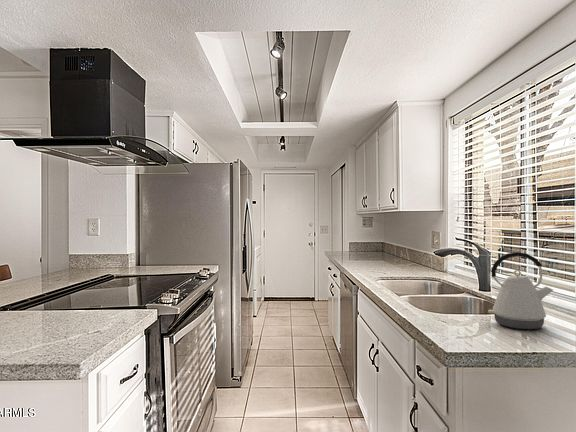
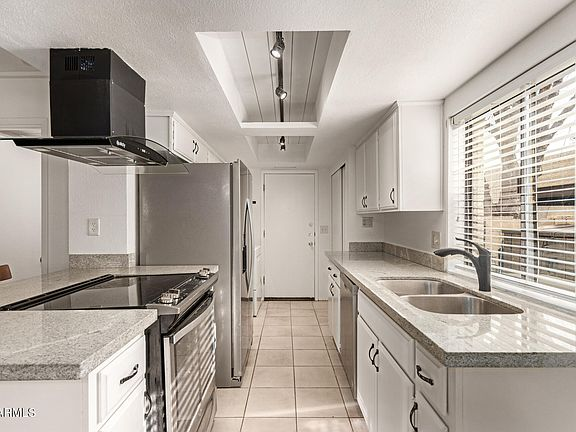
- kettle (519, 288)
